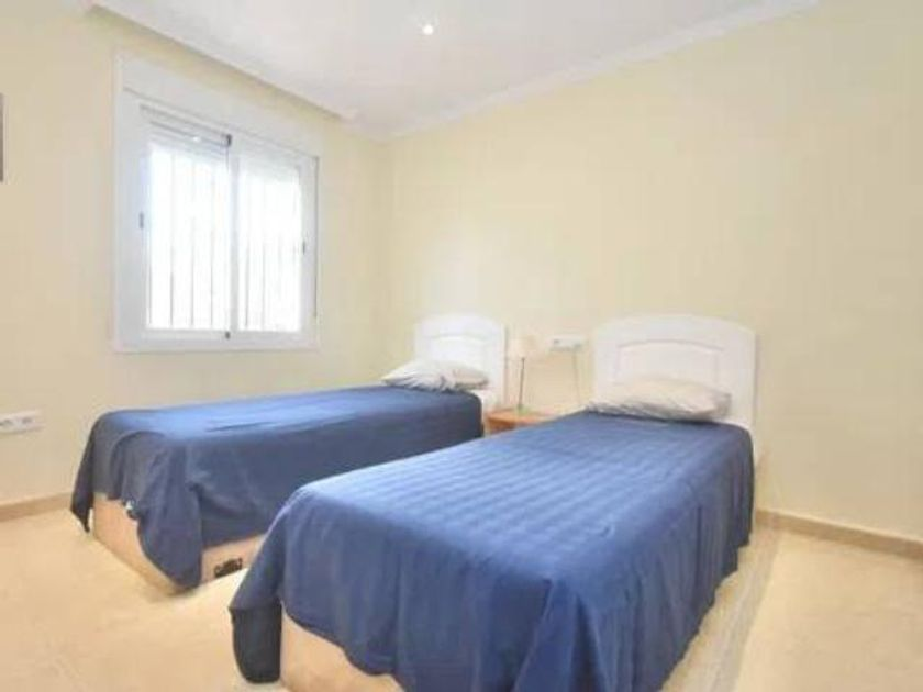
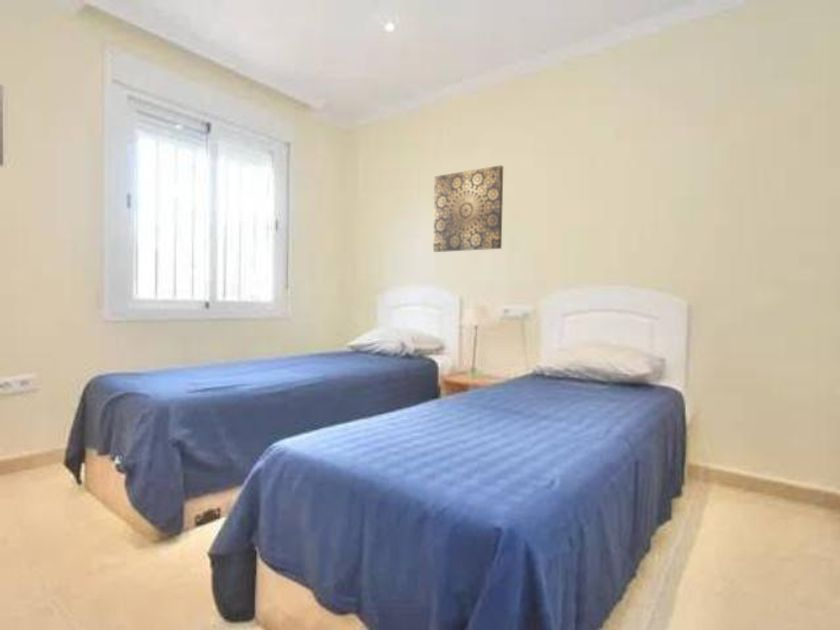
+ wall art (466, 211)
